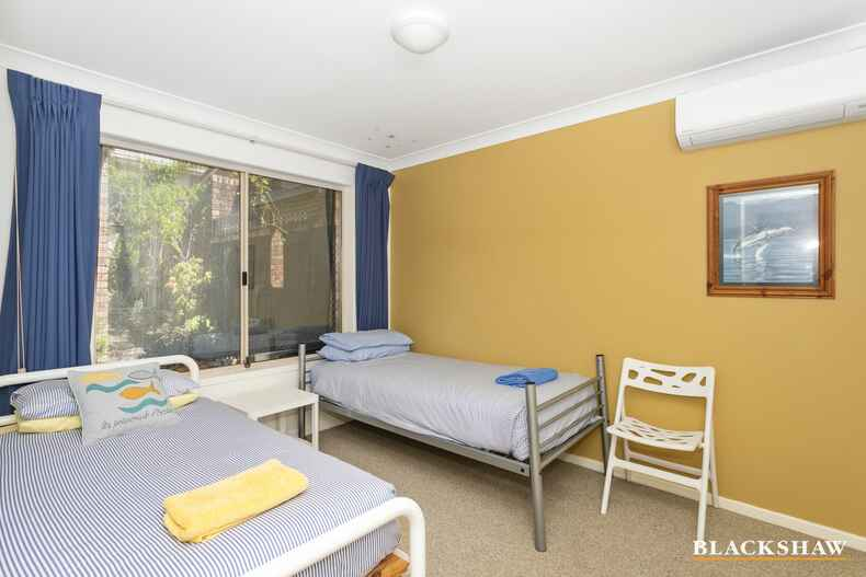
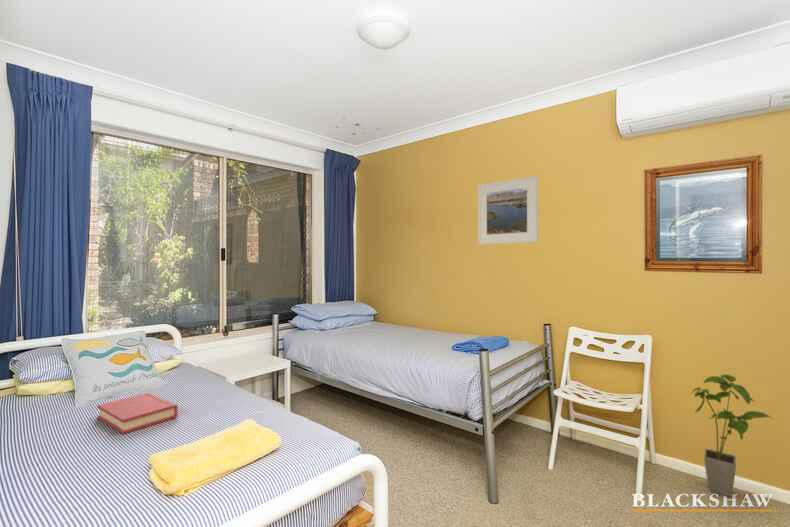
+ hardback book (137, 411)
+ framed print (506, 212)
+ house plant (730, 434)
